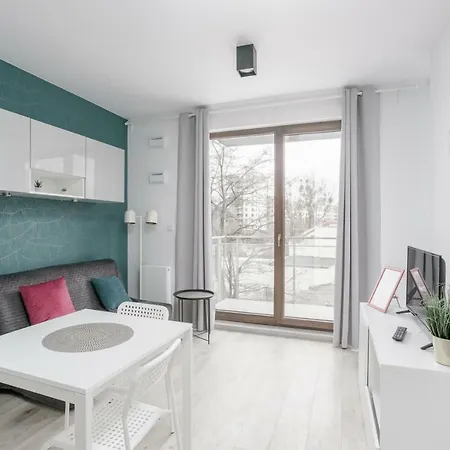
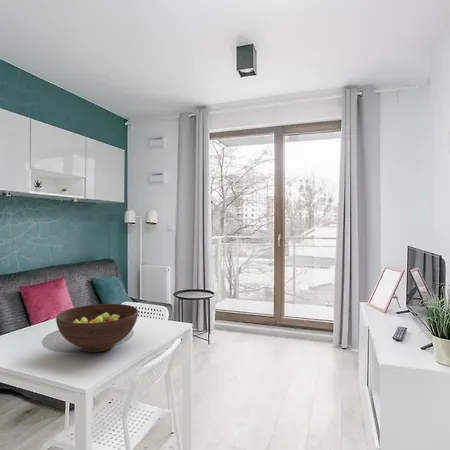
+ fruit bowl (98, 330)
